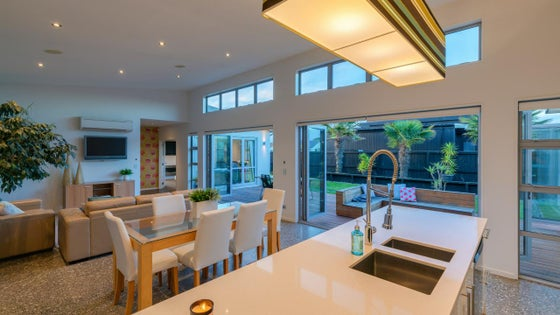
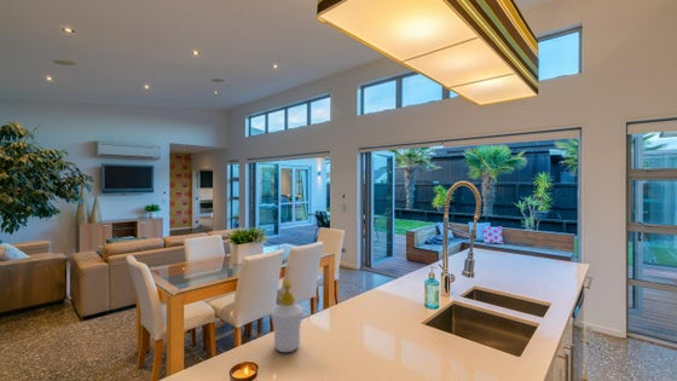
+ soap bottle (287, 313)
